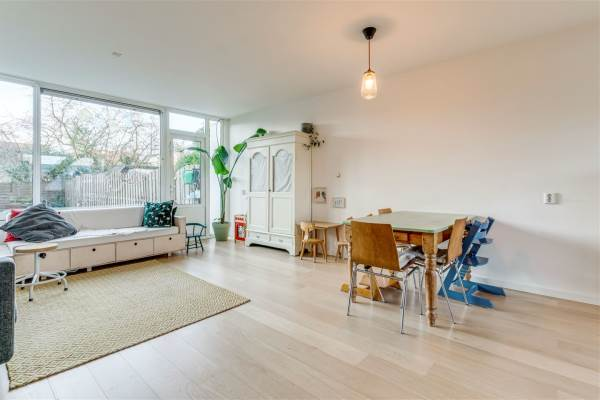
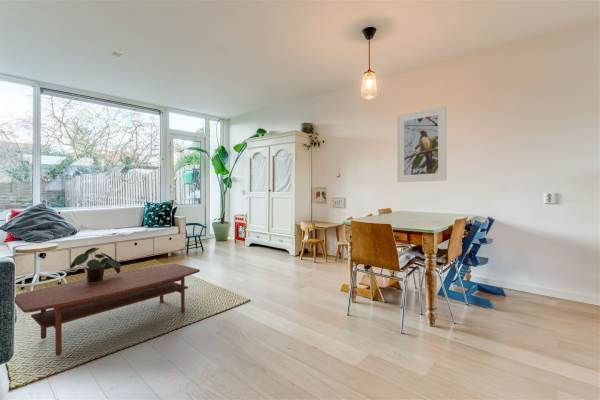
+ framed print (420, 146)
+ potted plant (97, 264)
+ coffee table (120, 302)
